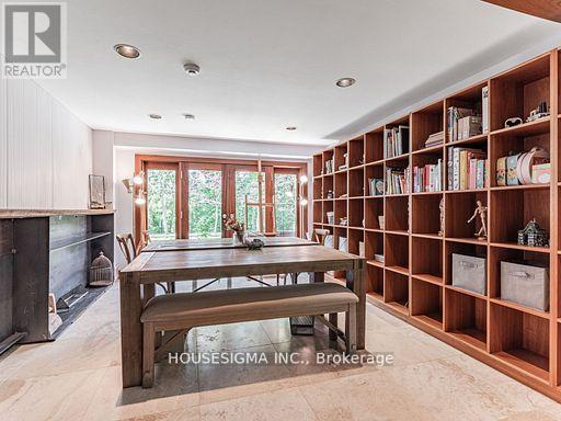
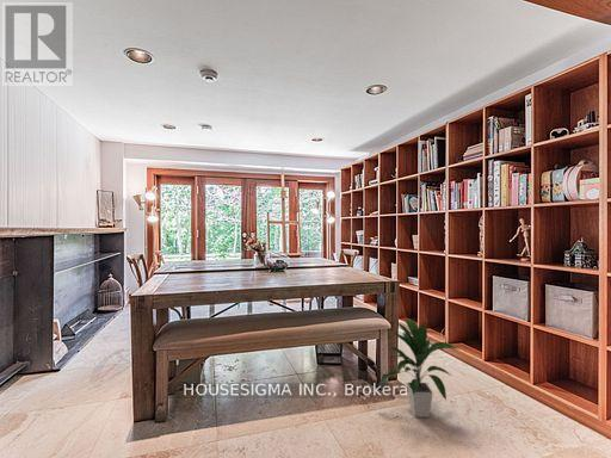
+ indoor plant (415, 364)
